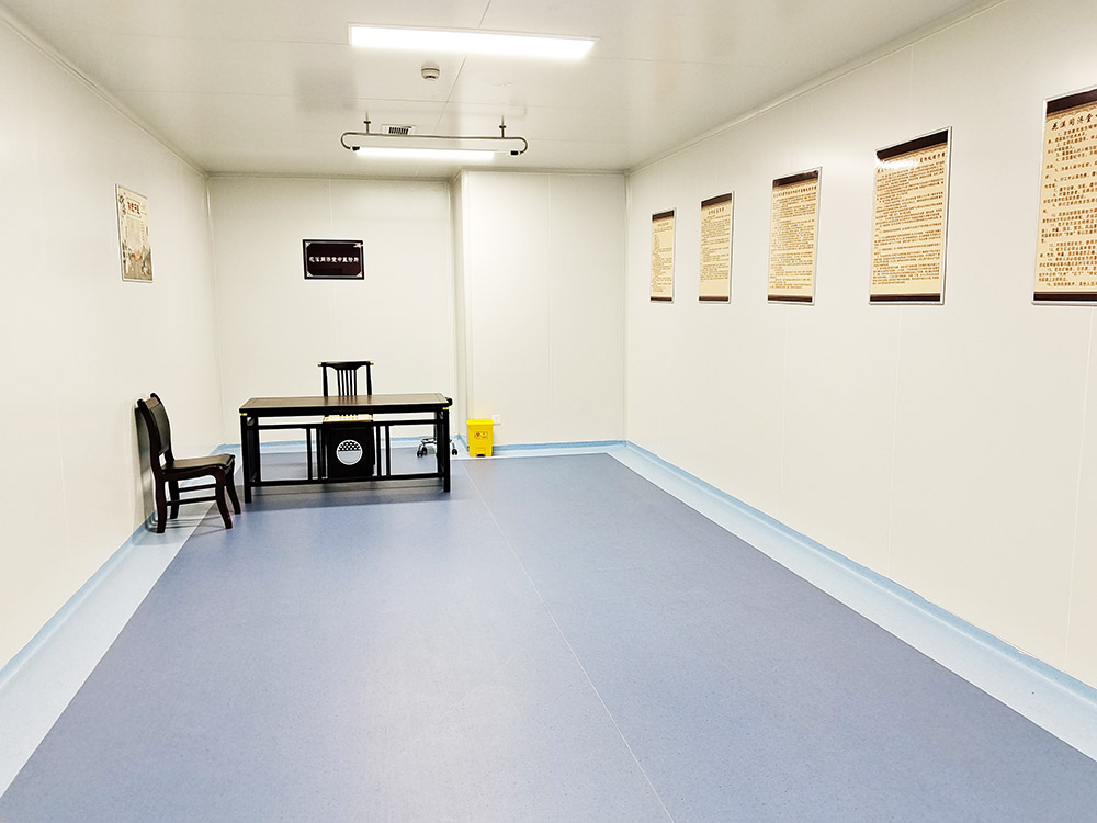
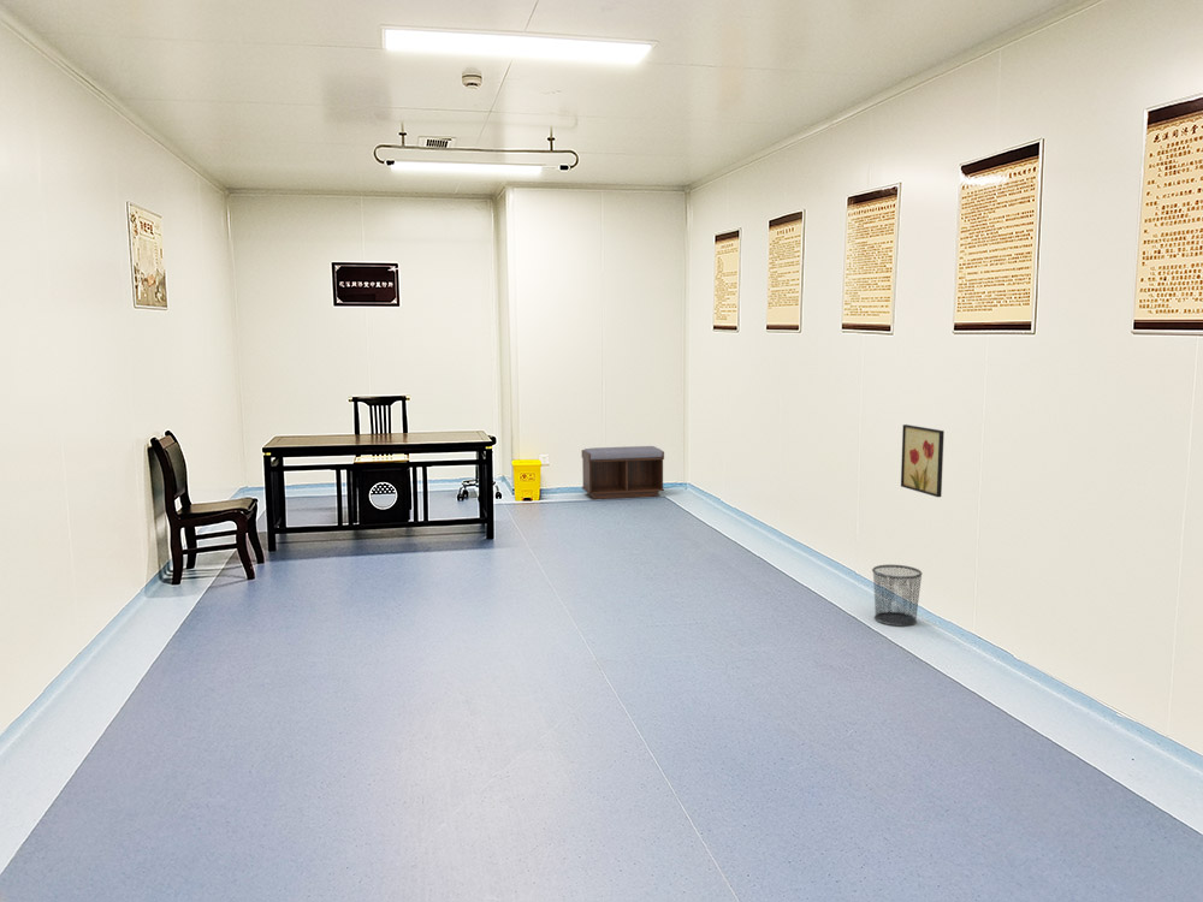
+ waste bin (895, 595)
+ wall art (923, 459)
+ bench (622, 471)
